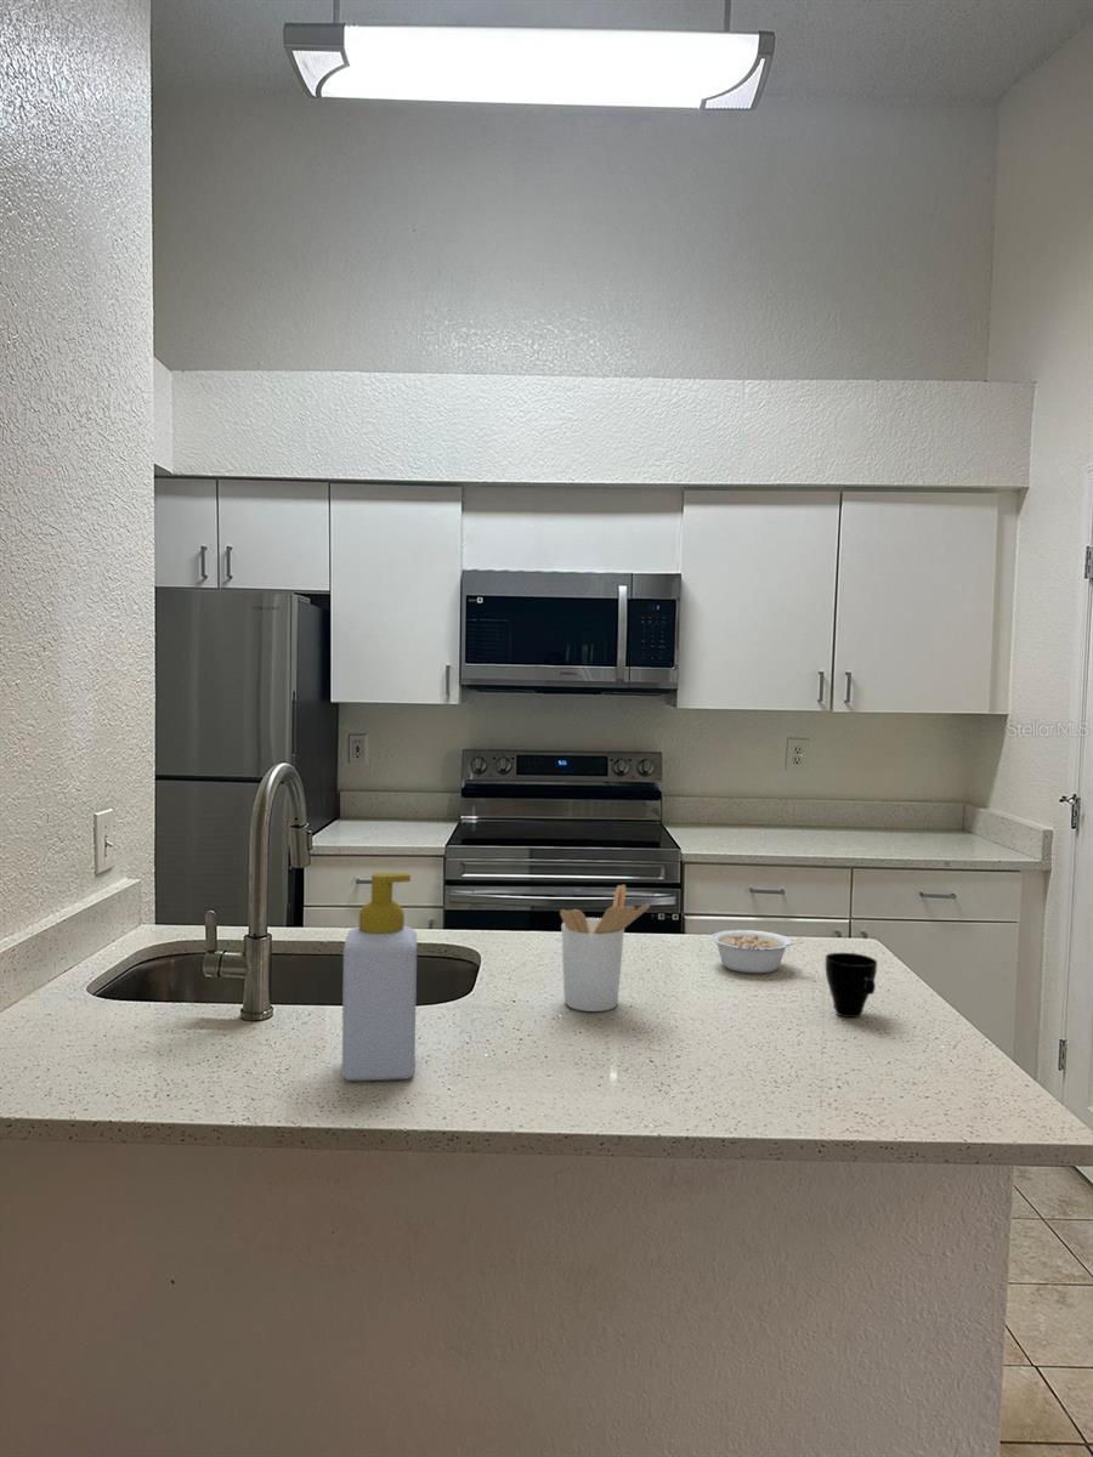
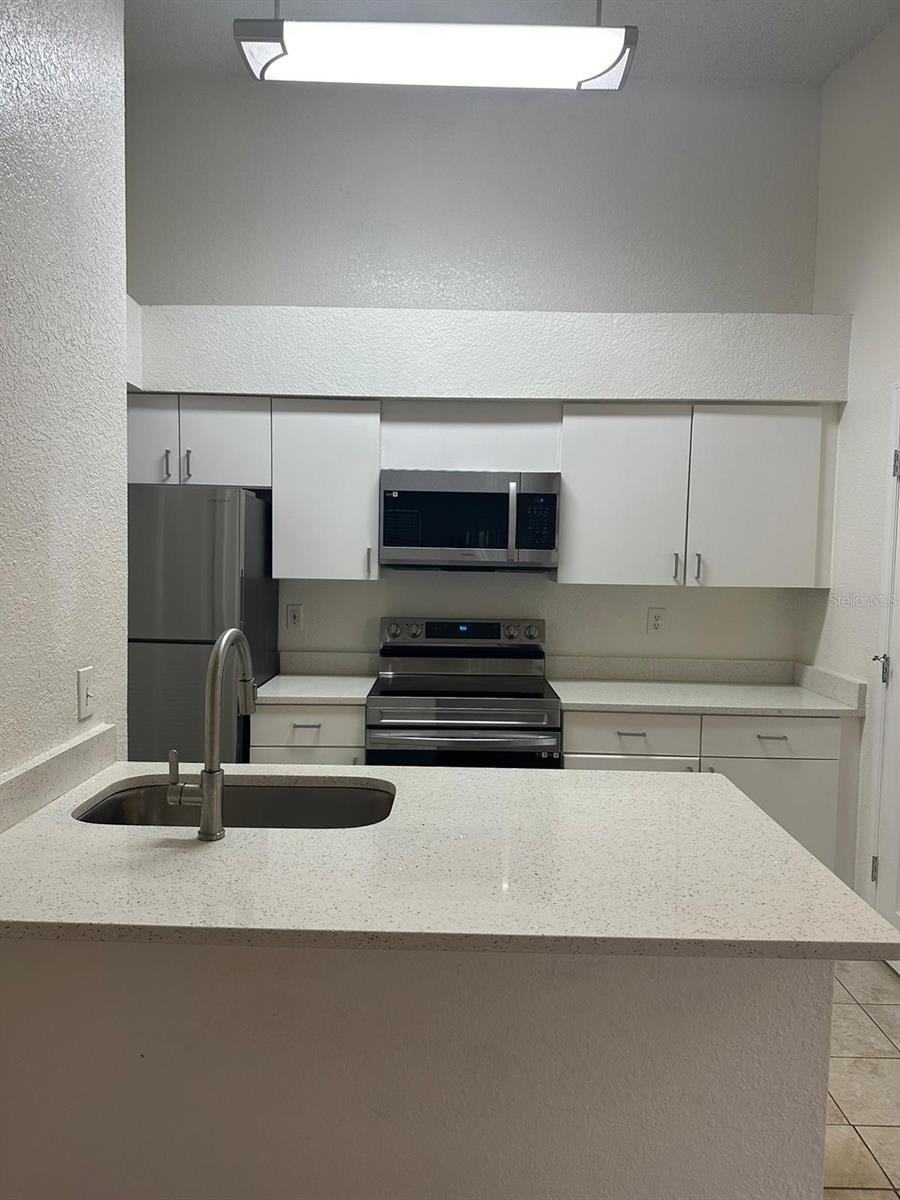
- soap bottle (380, 971)
- legume (754, 949)
- utensil holder (602, 948)
- cup (854, 988)
